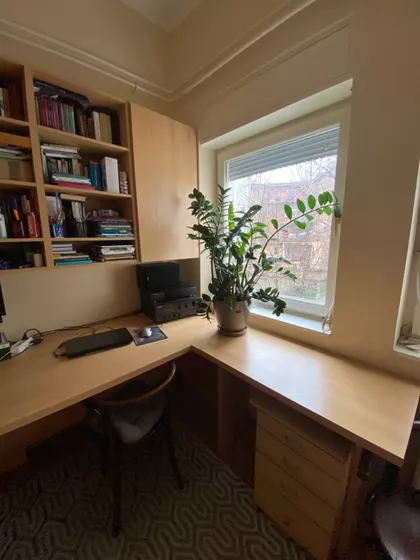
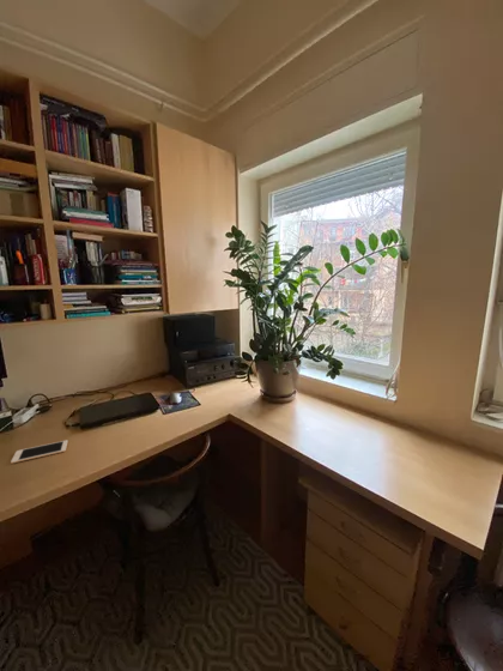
+ cell phone (41, 451)
